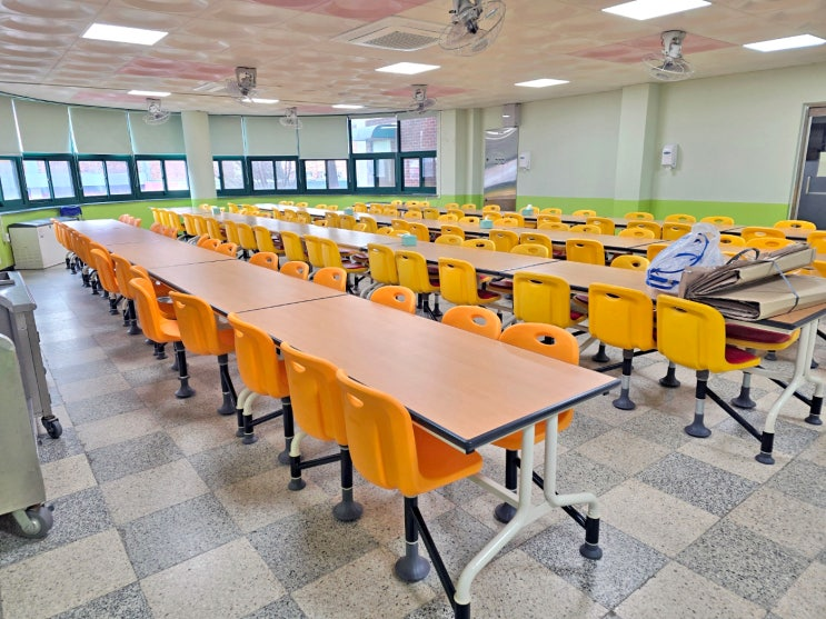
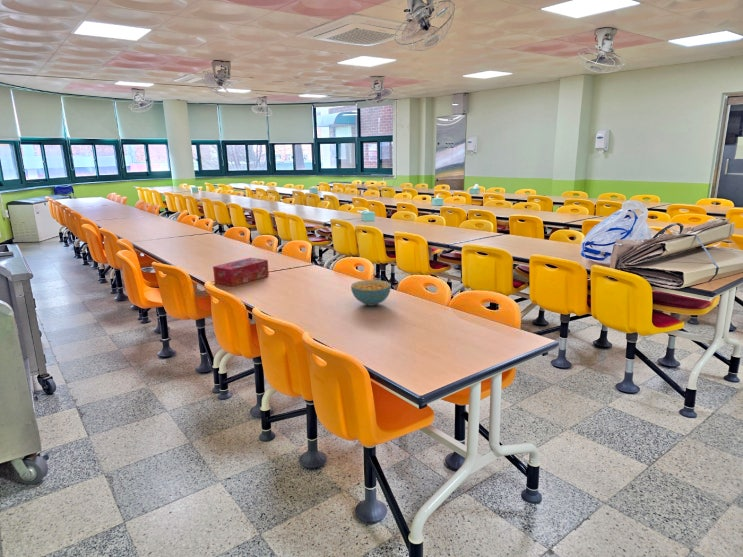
+ cereal bowl (371, 294)
+ tissue box (241, 271)
